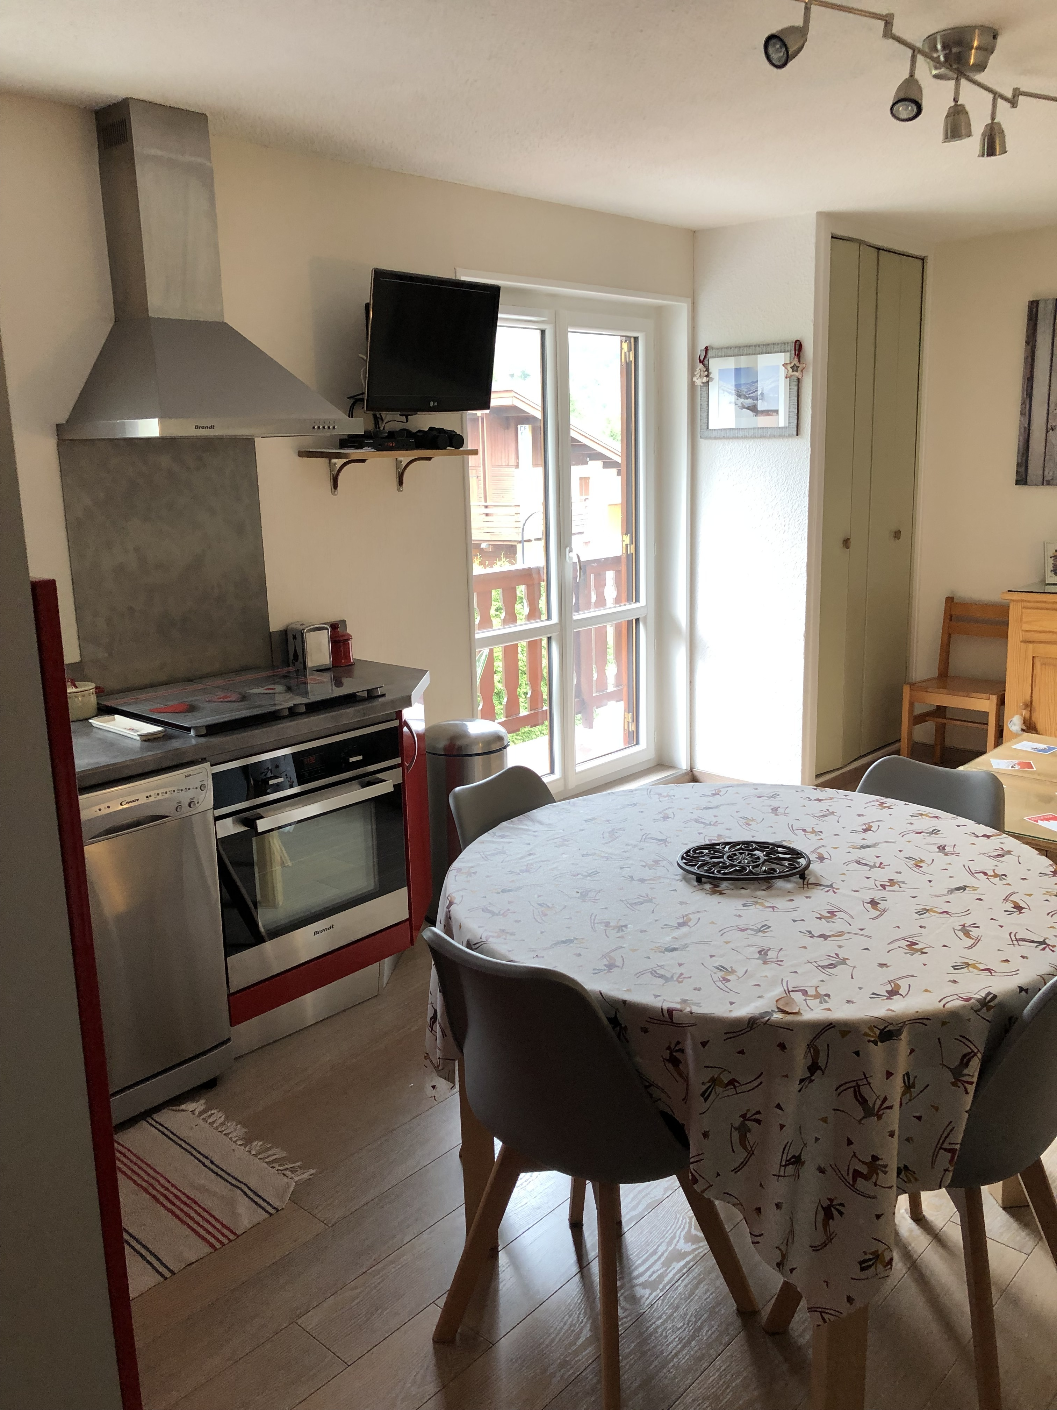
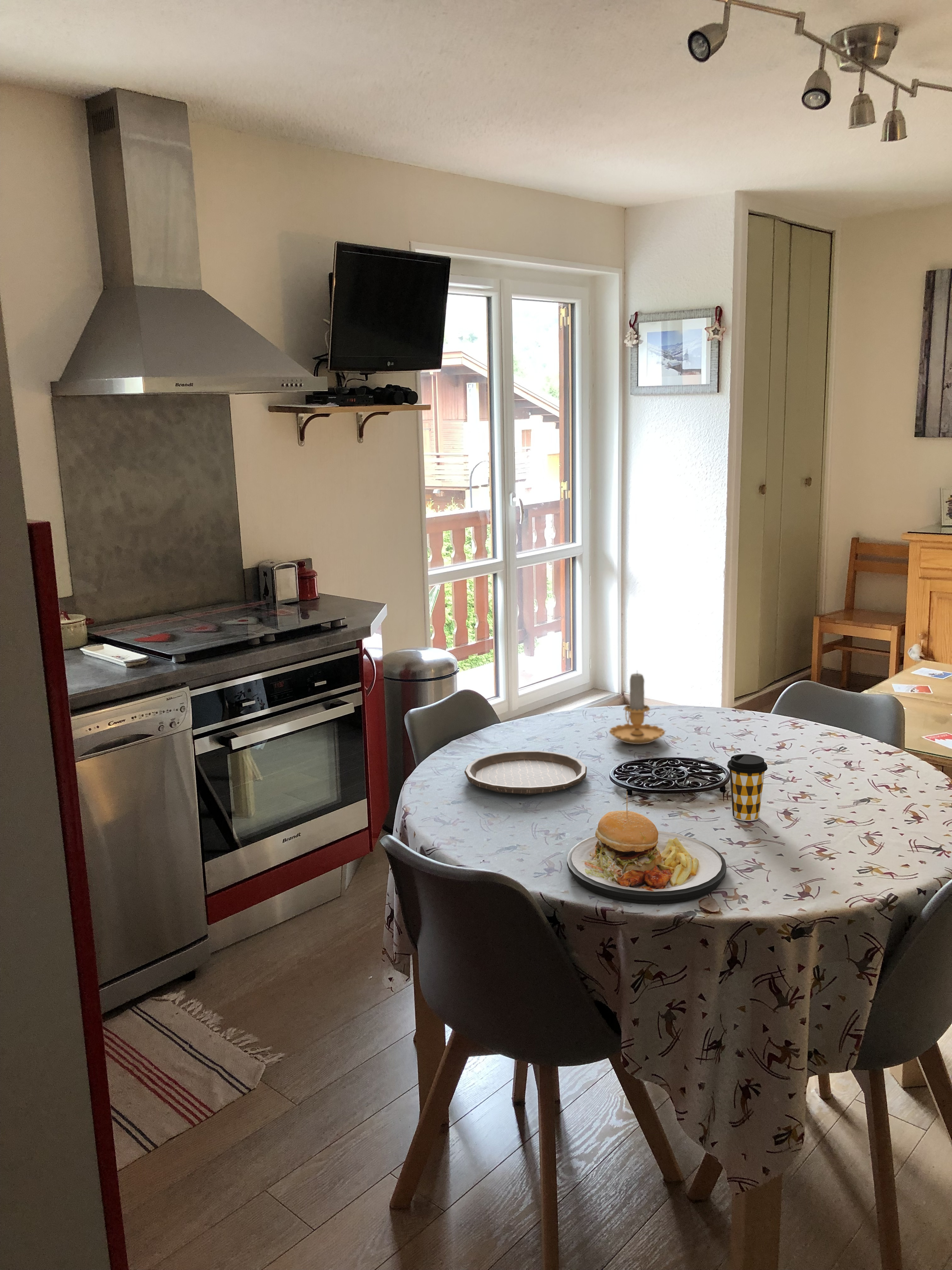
+ coffee cup (746, 788)
+ plate (526, 773)
+ candle (635, 704)
+ plate (646, 832)
